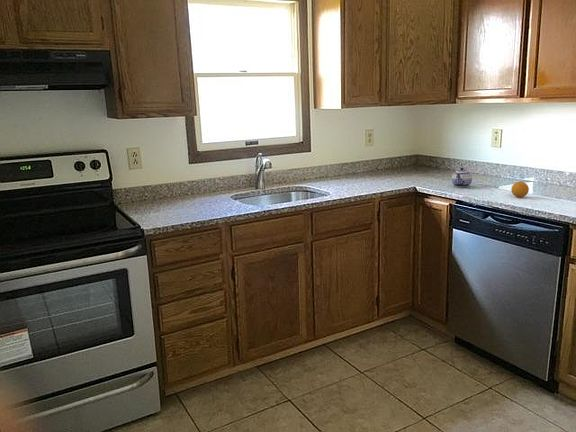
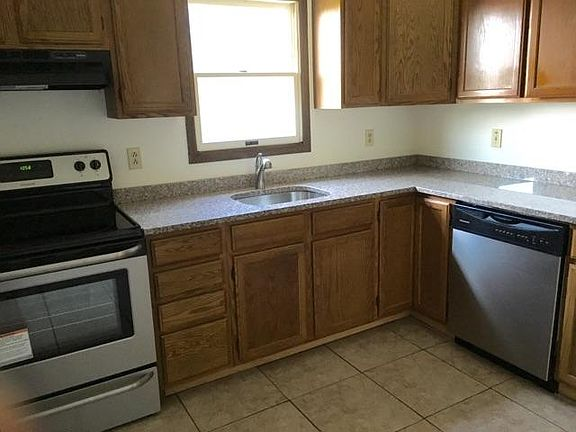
- fruit (520, 189)
- teapot (461, 177)
